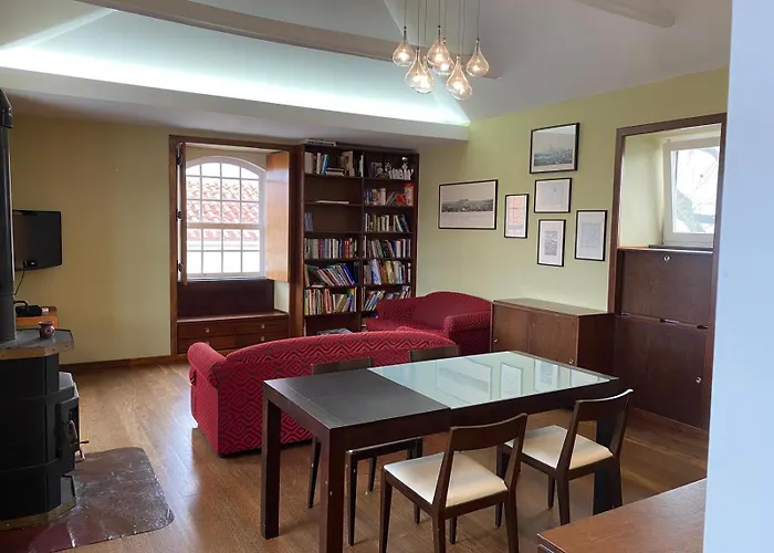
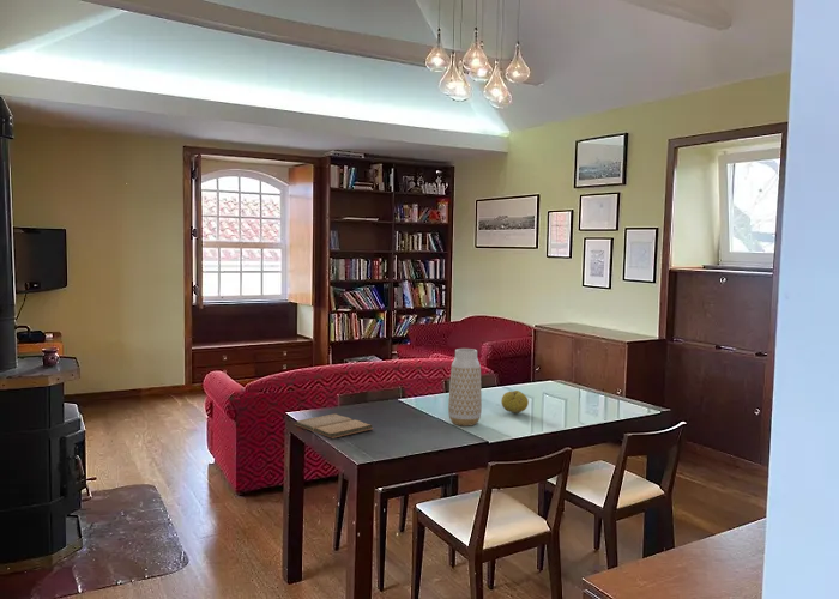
+ fruit (514, 401)
+ book (333, 424)
+ vase (465, 386)
